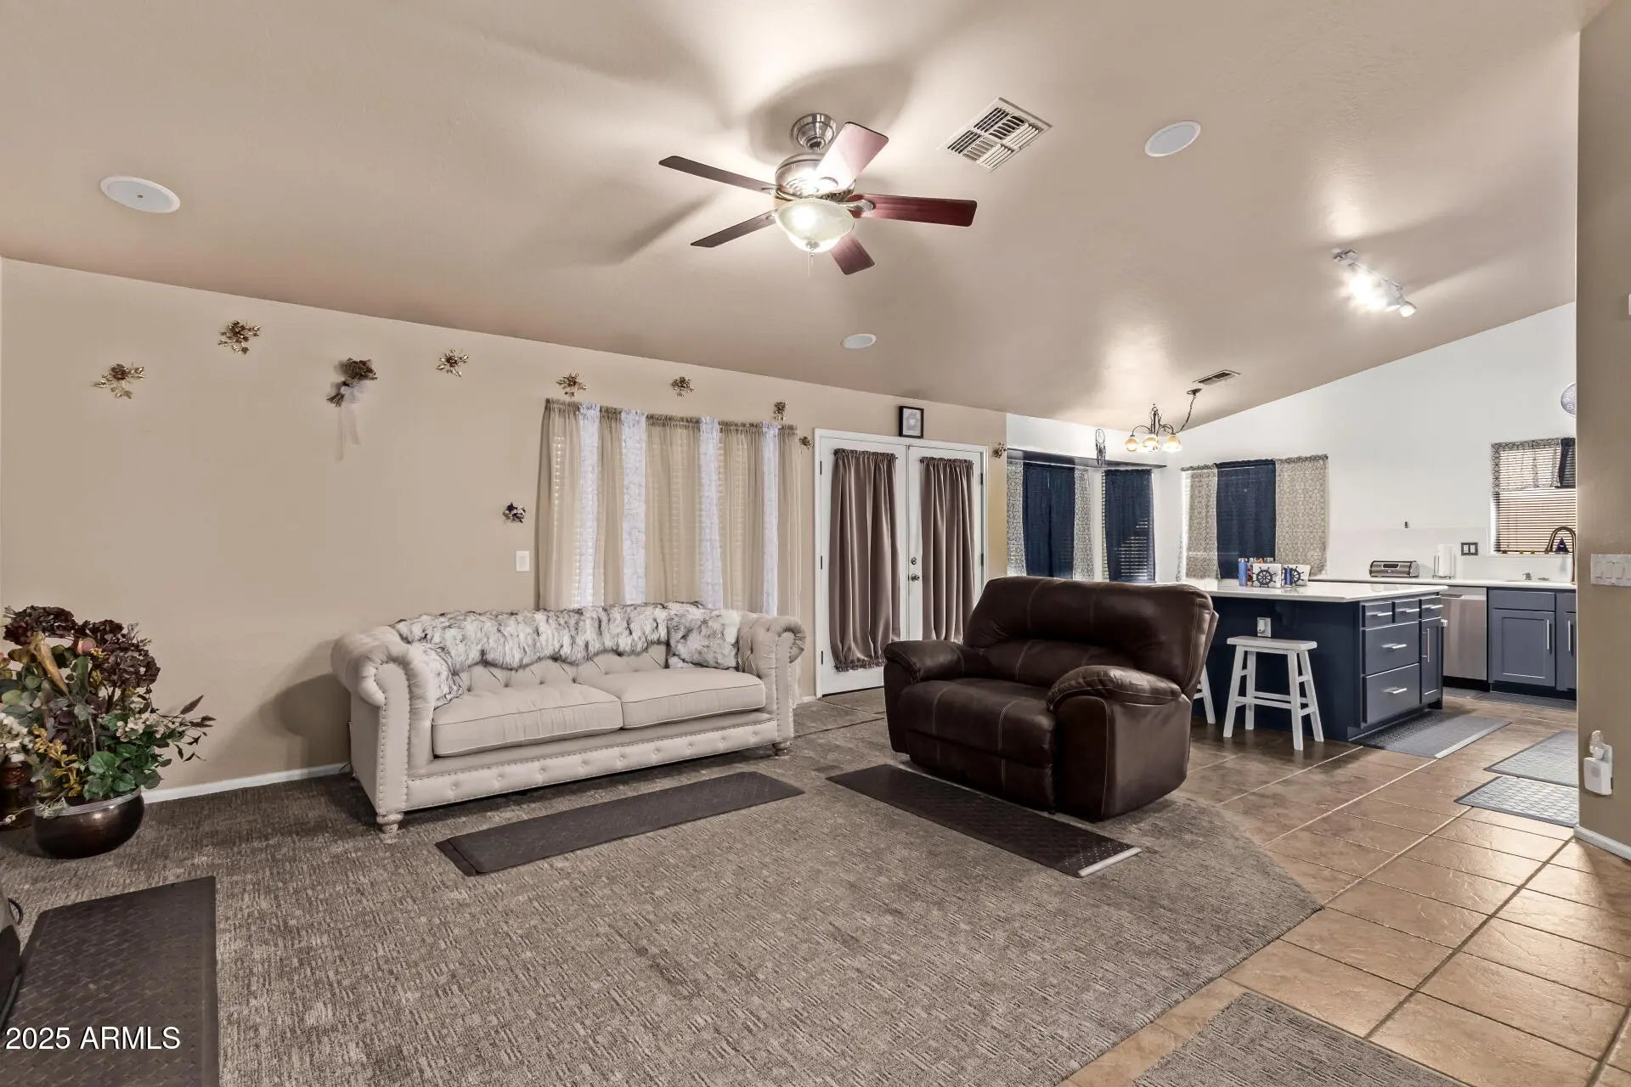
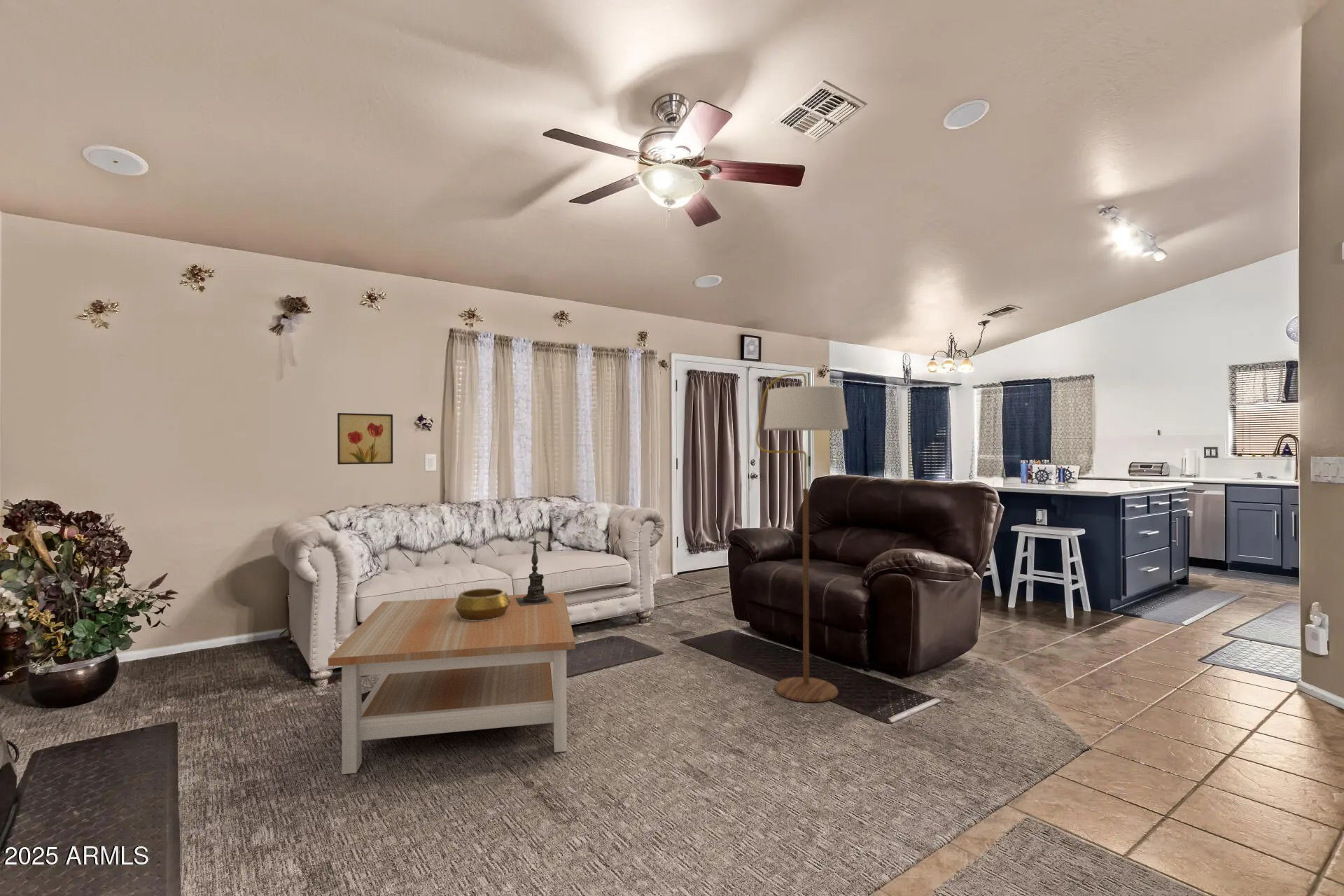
+ coffee table (468, 670)
+ decorative bowl (482, 603)
+ candle holder (533, 566)
+ wall art (365, 438)
+ floor lamp (803, 531)
